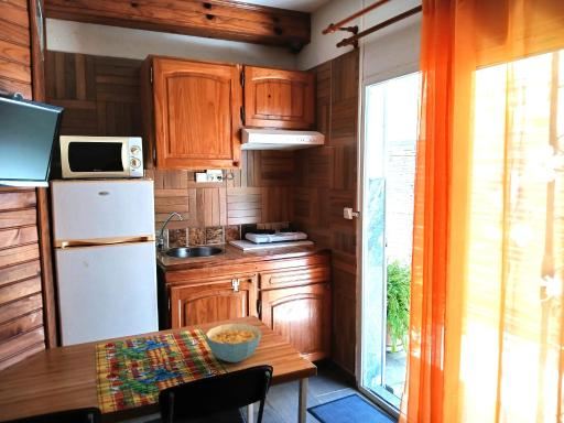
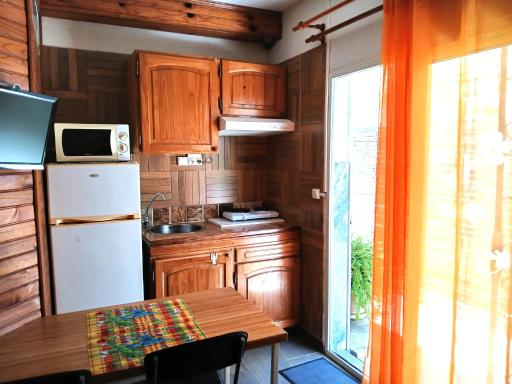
- cereal bowl (234, 346)
